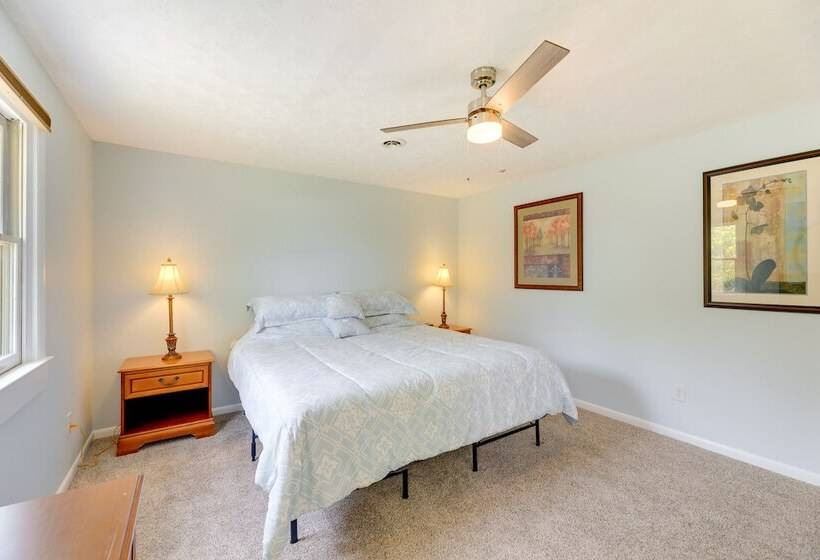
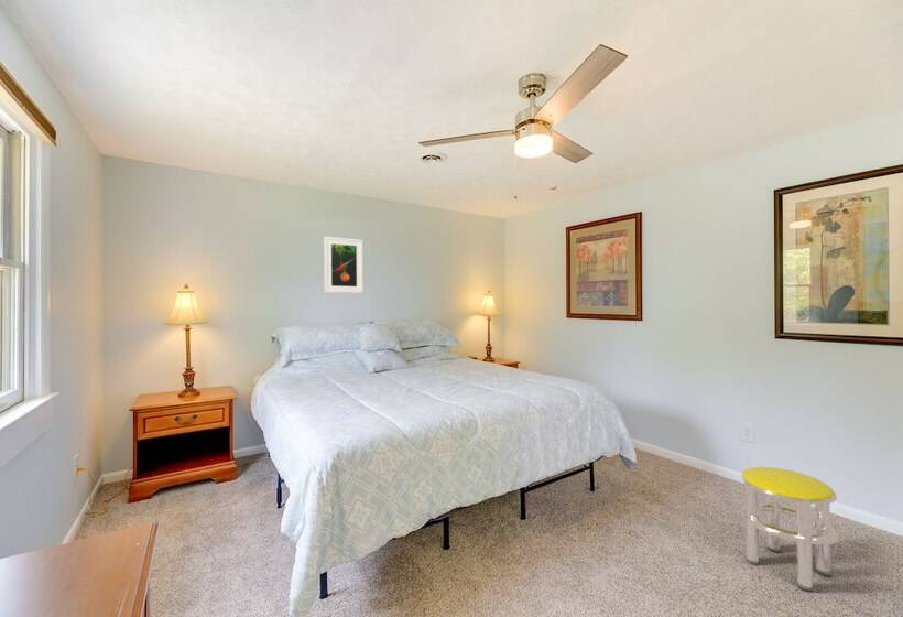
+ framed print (344, 266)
+ stool (779, 521)
